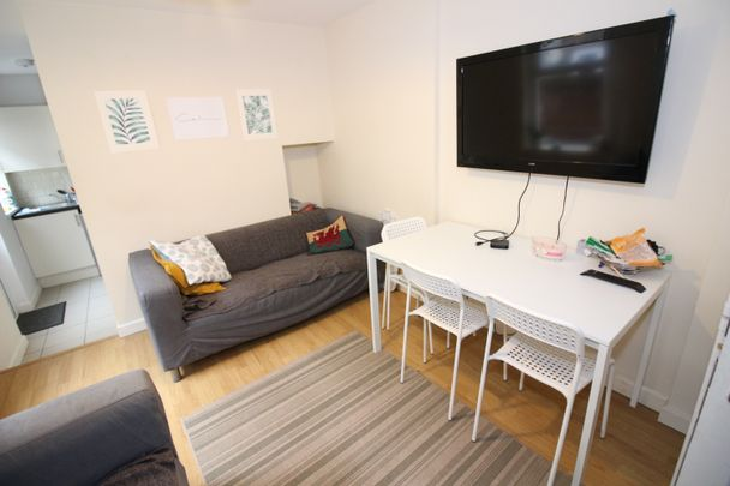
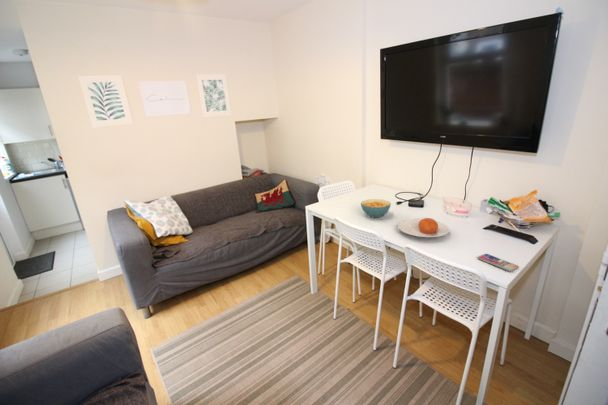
+ cereal bowl (375, 209)
+ plate (422, 225)
+ smartphone (497, 262)
